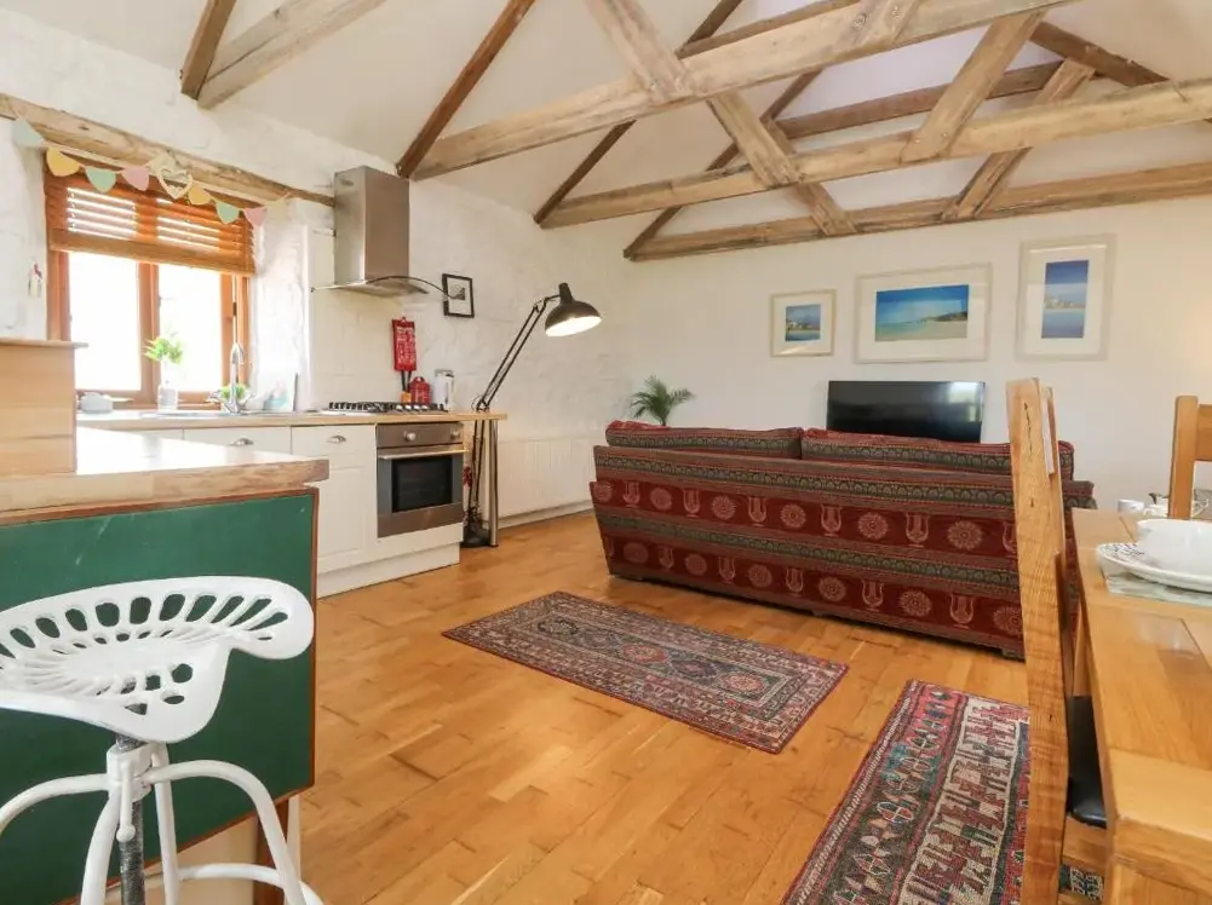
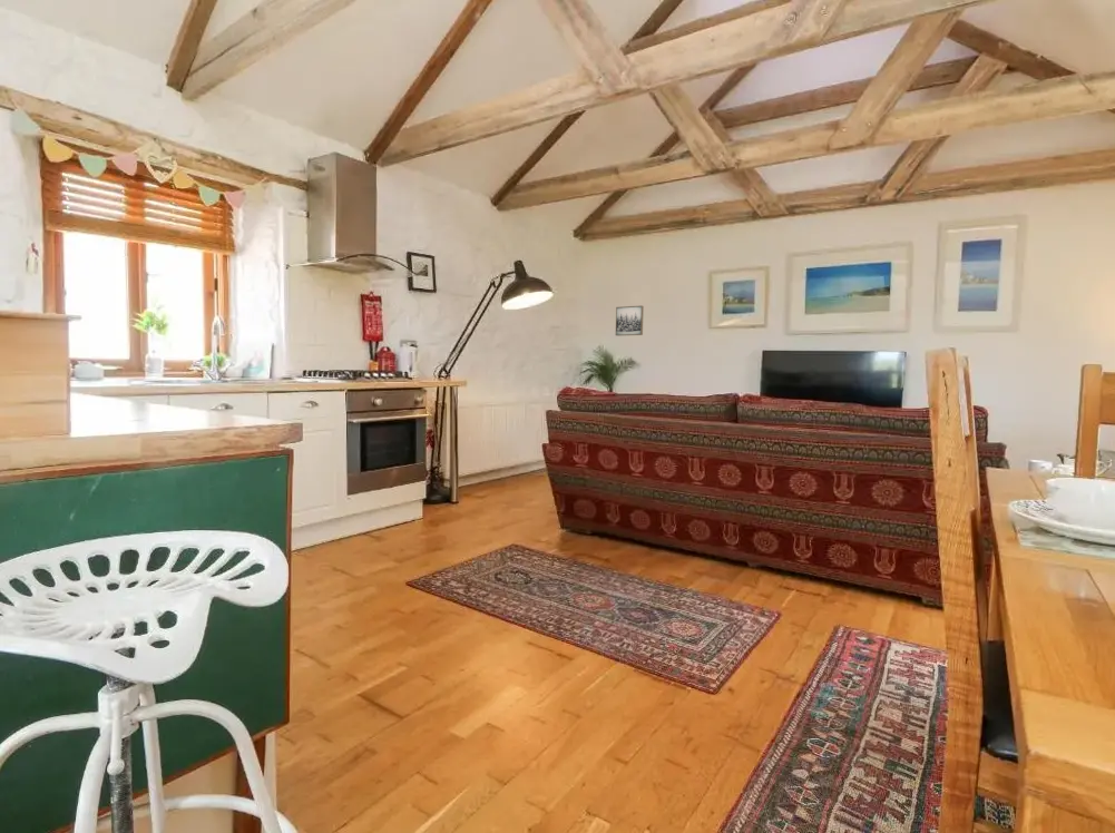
+ wall art (628, 321)
